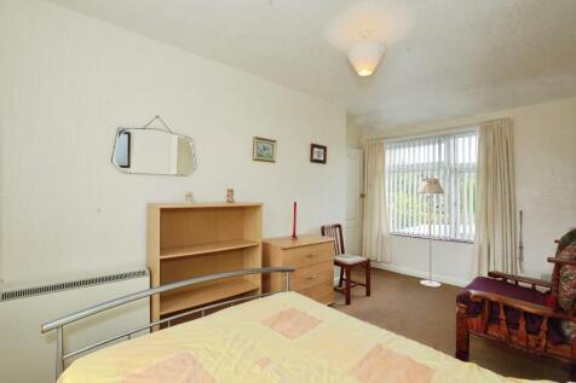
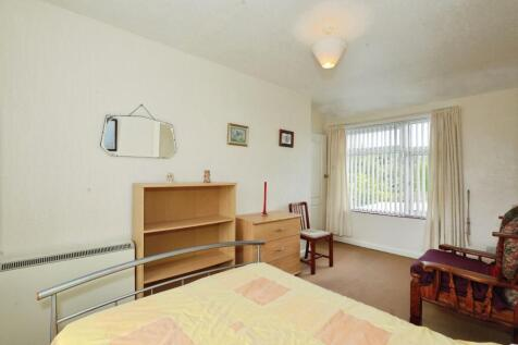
- floor lamp (430, 231)
